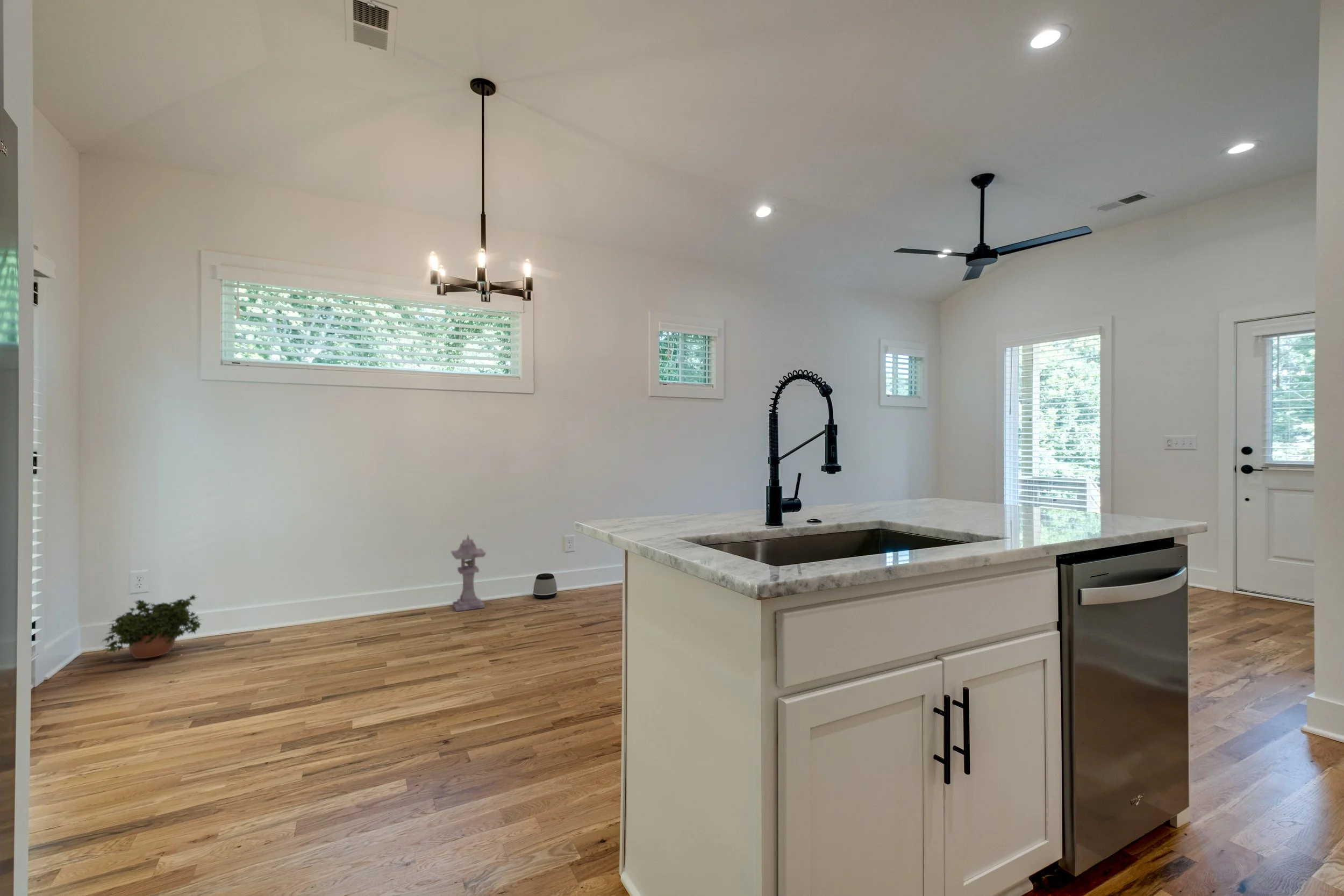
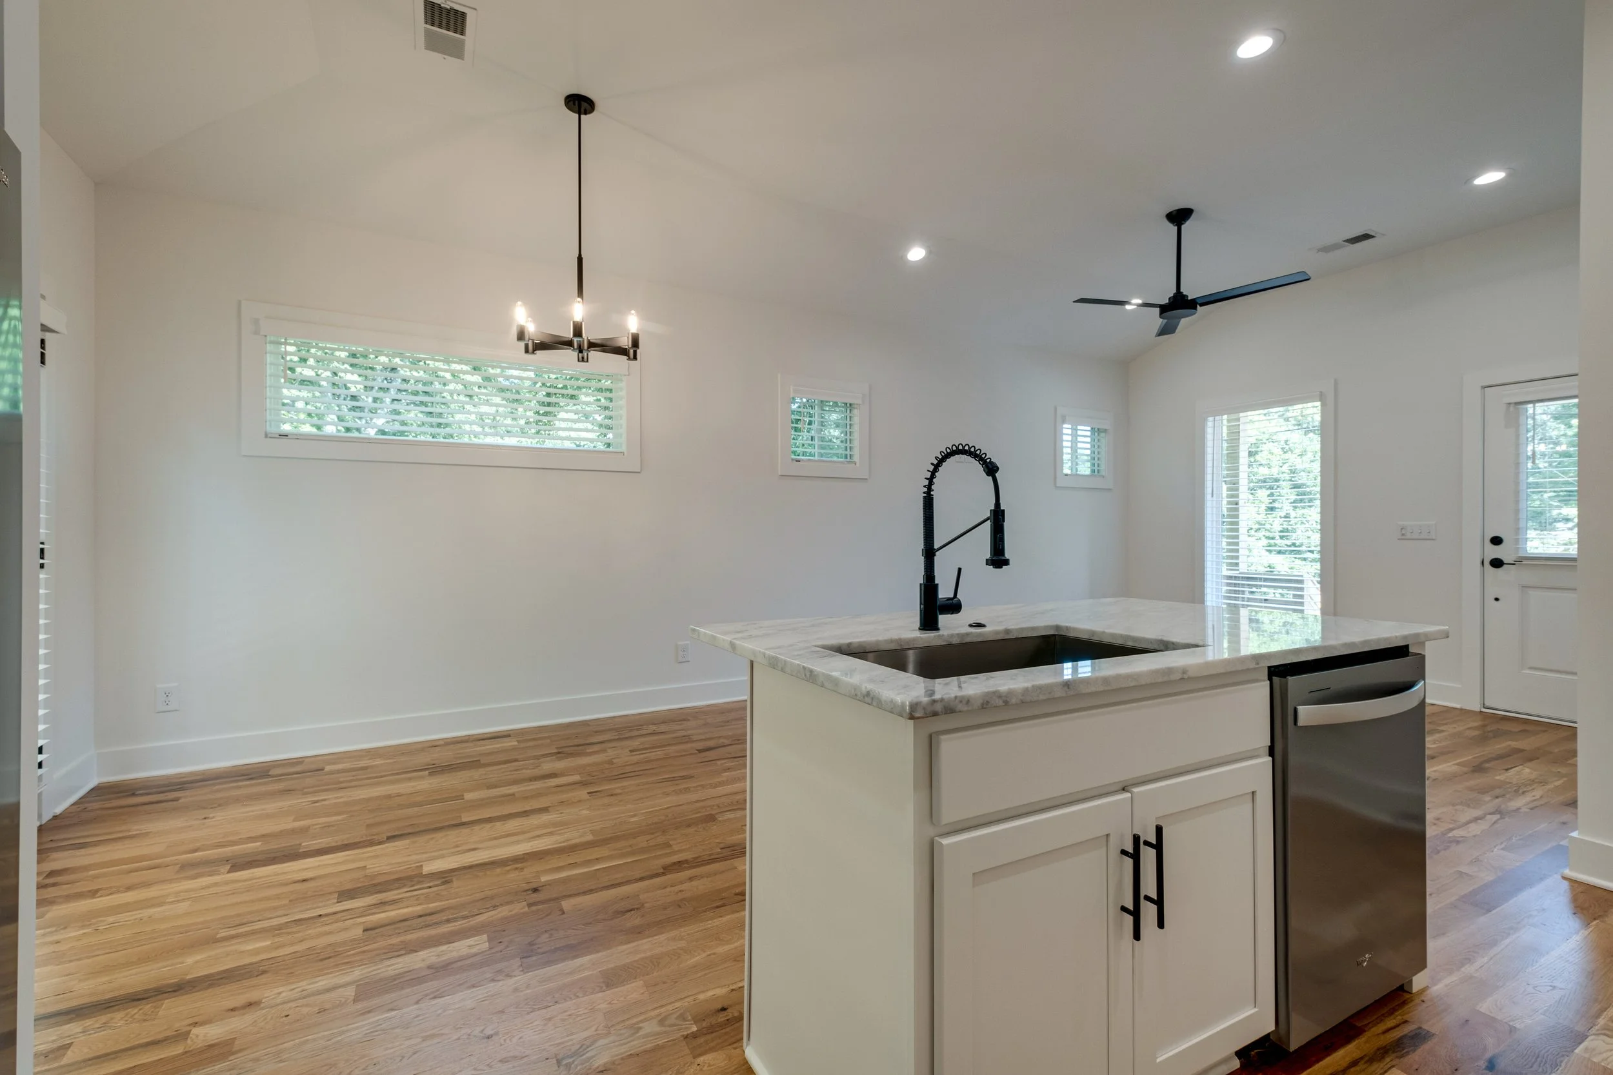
- speaker (545, 585)
- lantern (468, 570)
- potted plant (152, 628)
